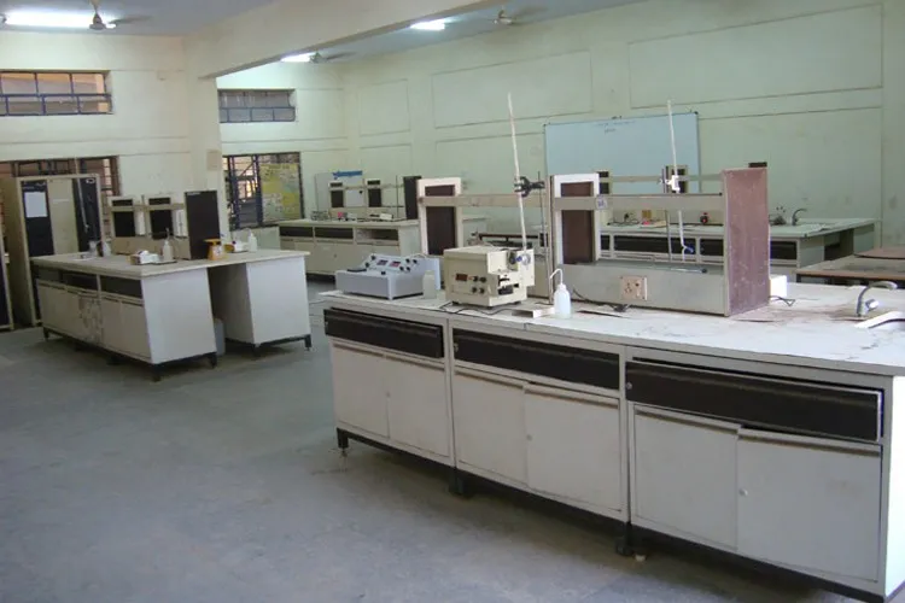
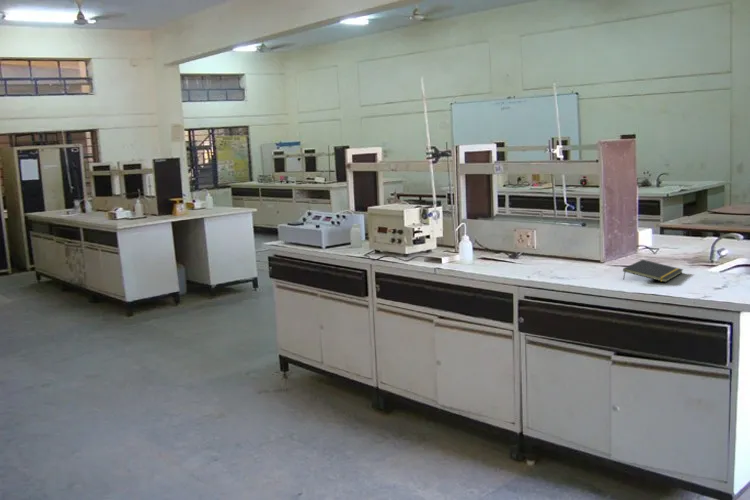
+ notepad (653, 270)
